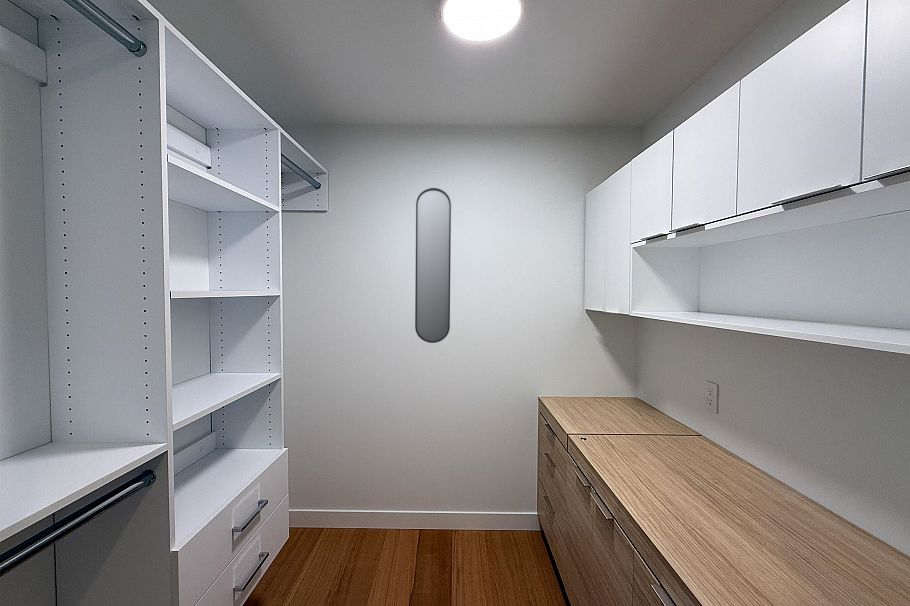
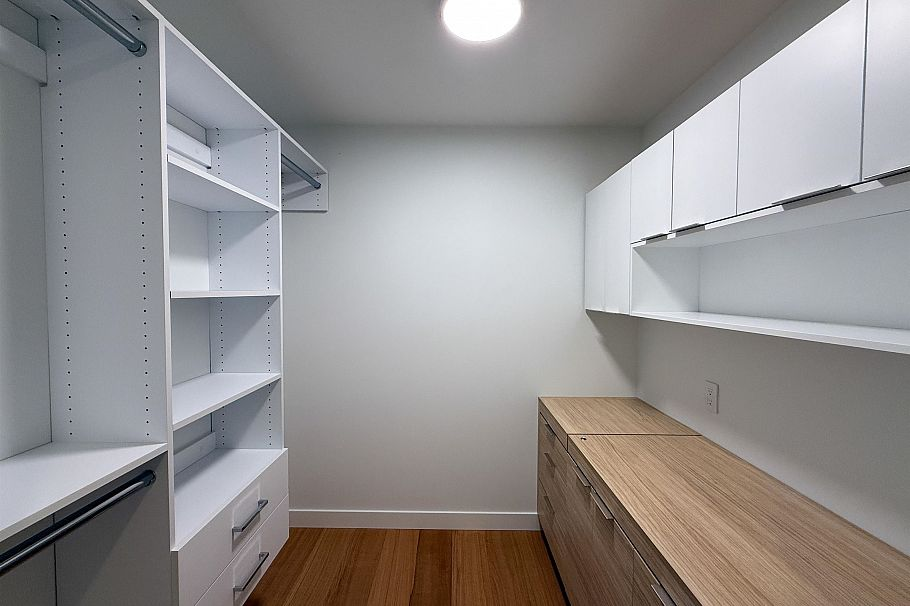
- home mirror (433, 265)
